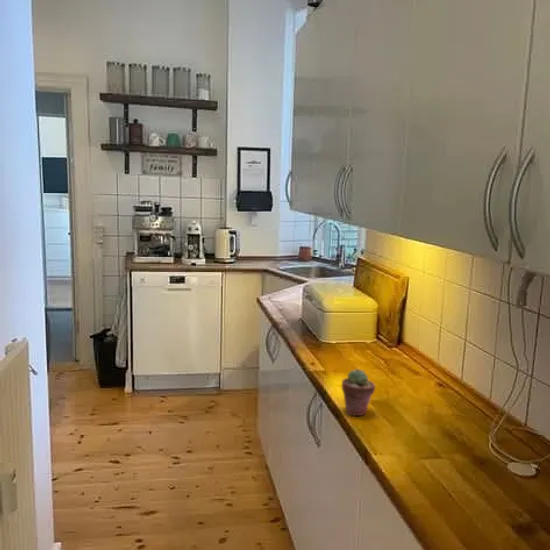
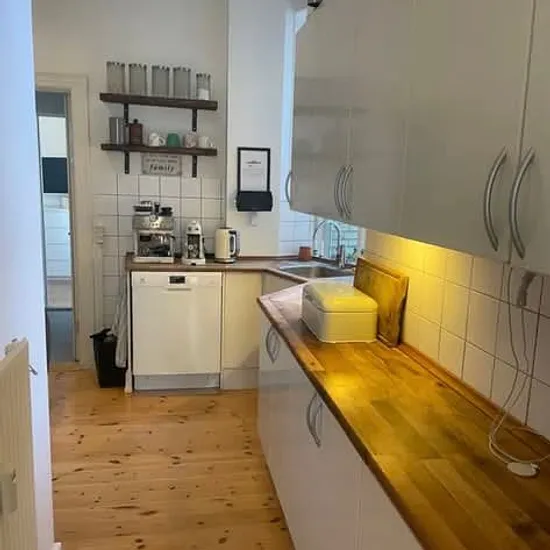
- potted succulent (357, 390)
